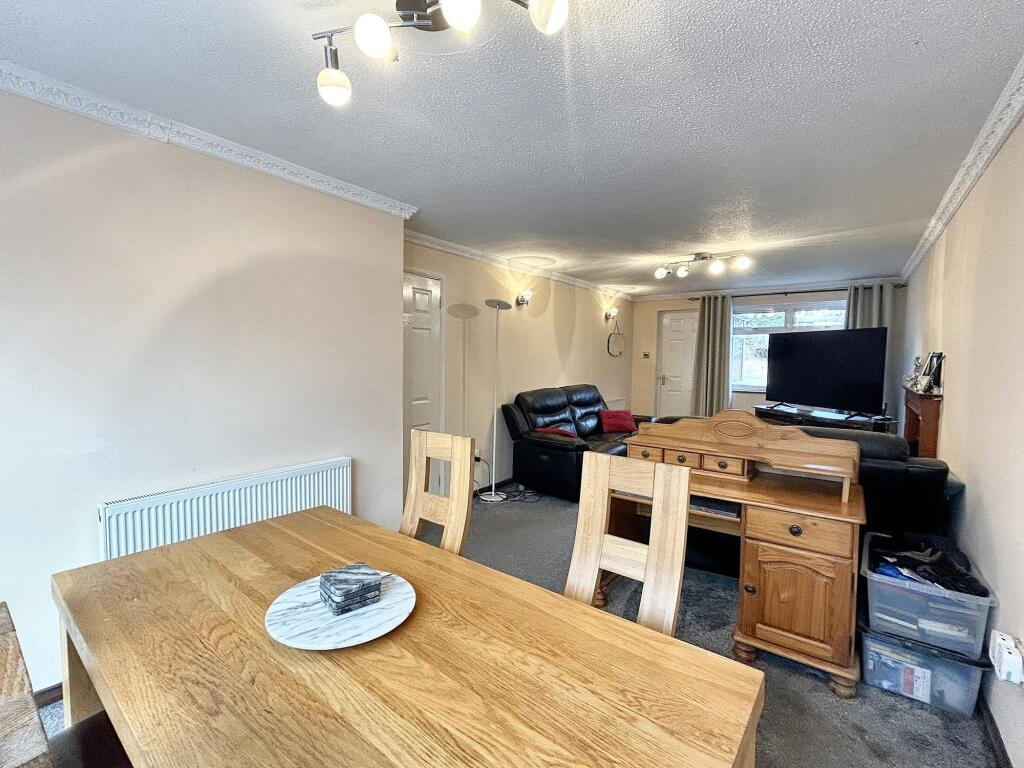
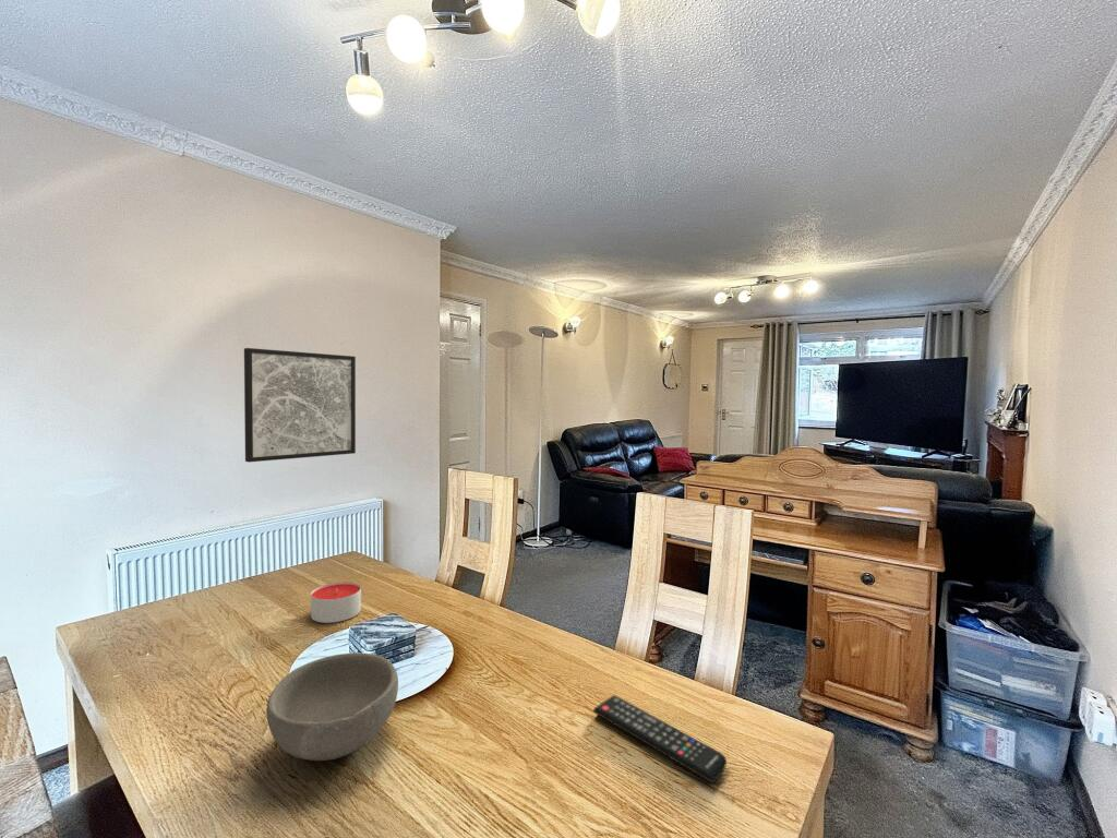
+ bowl (335, 710)
+ candle (336, 600)
+ remote control (654, 734)
+ wall art (303, 405)
